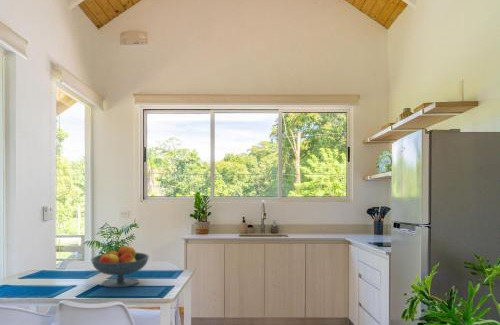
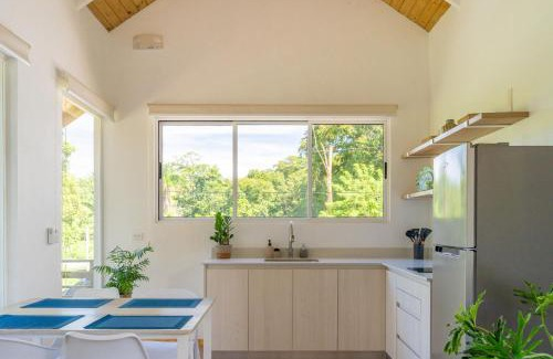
- fruit bowl (120, 265)
